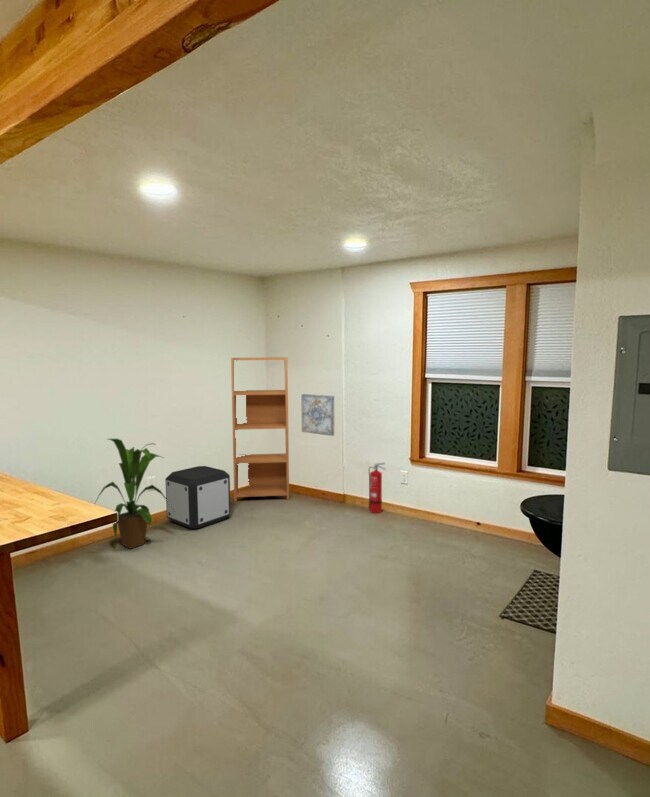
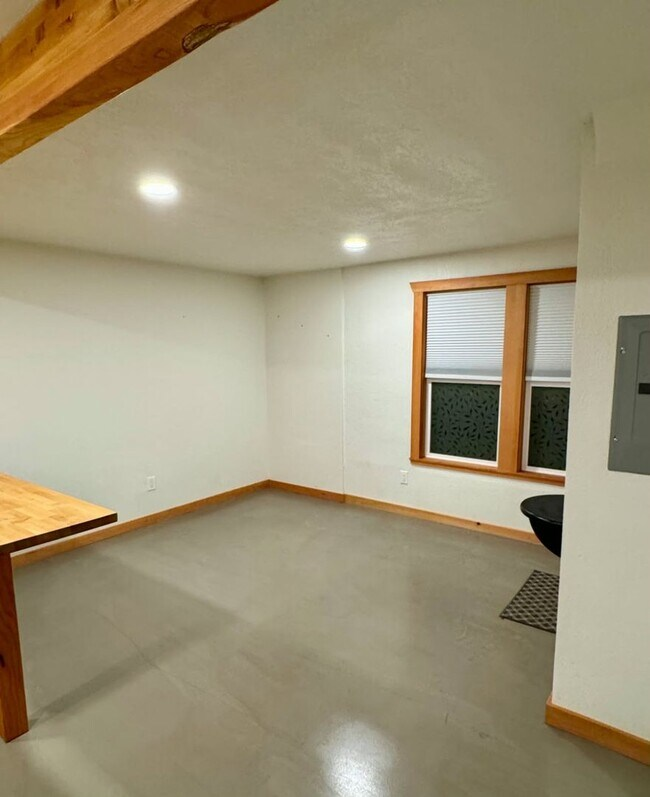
- wall art (317, 414)
- bookshelf (261, 427)
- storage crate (198, 495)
- fire extinguisher (377, 486)
- house plant (138, 487)
